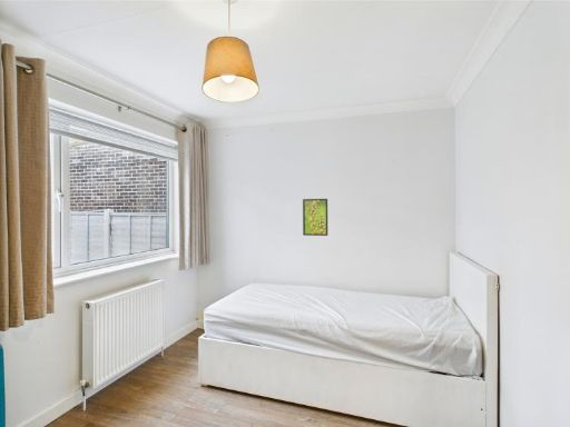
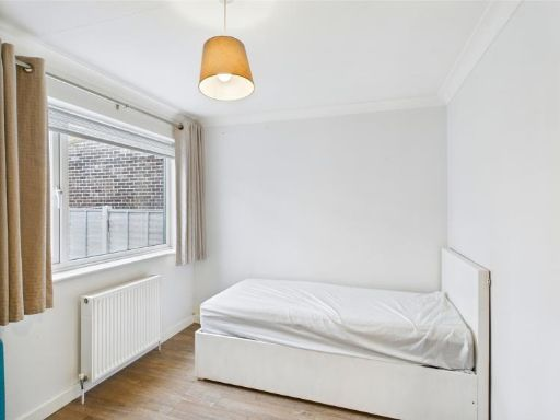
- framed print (315, 217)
